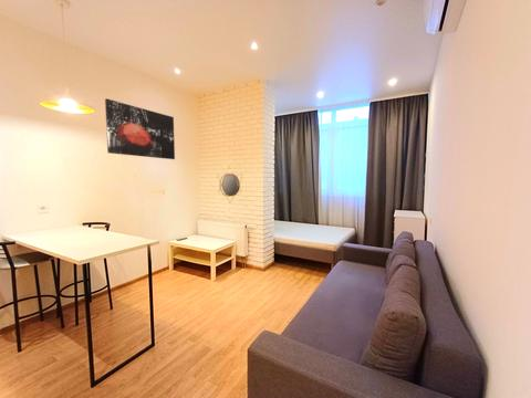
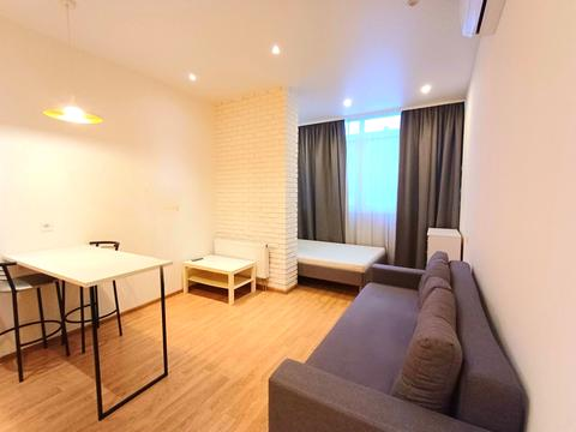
- wall art (144, 133)
- home mirror (229, 185)
